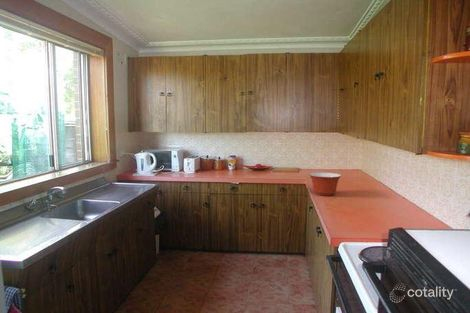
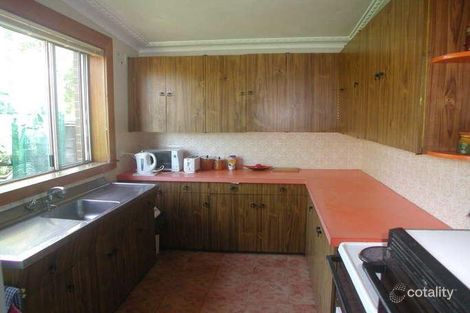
- mixing bowl (324, 184)
